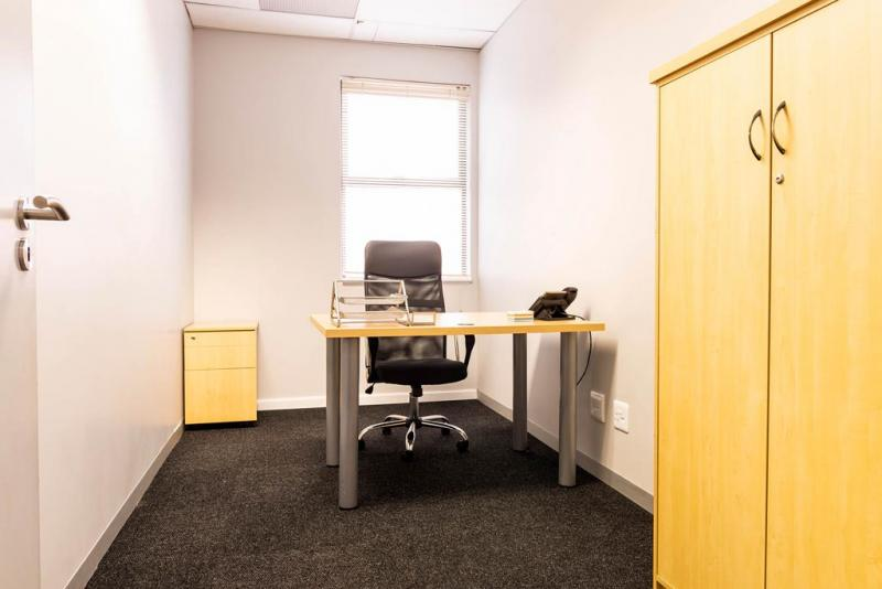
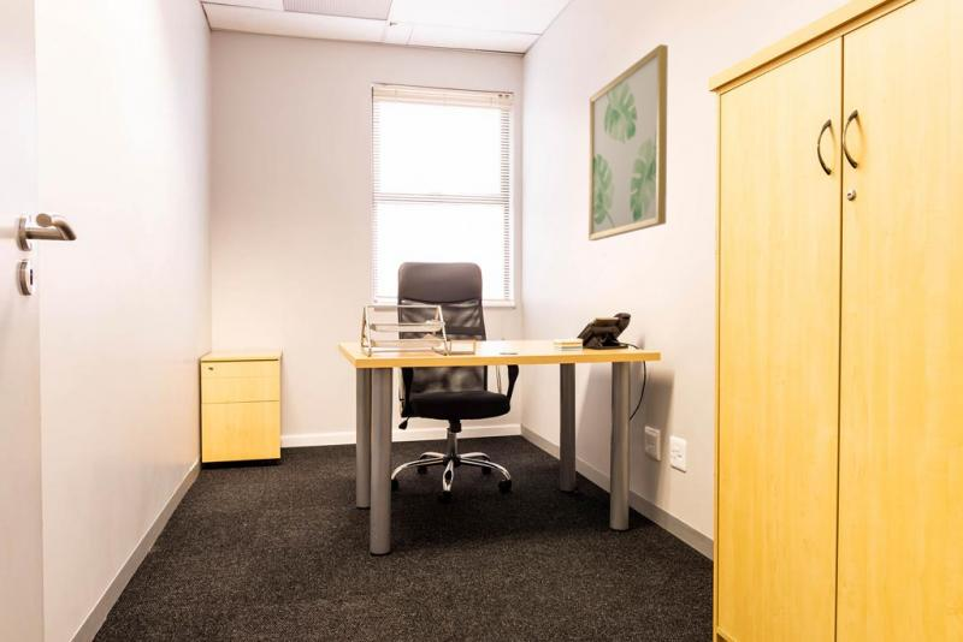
+ wall art (624, 154)
